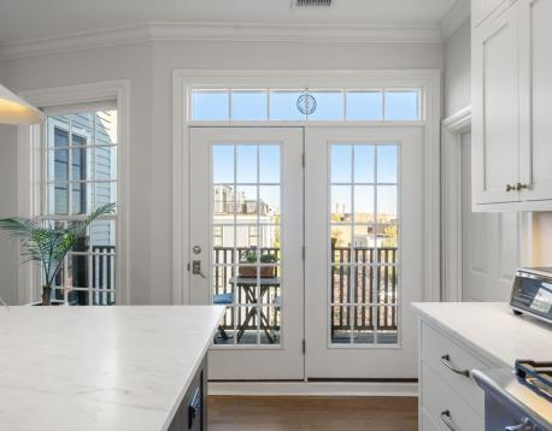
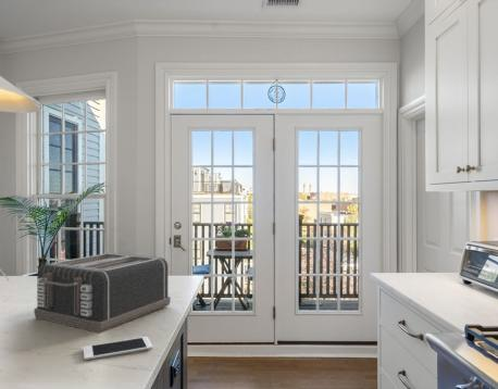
+ cell phone (117, 348)
+ toaster (100, 287)
